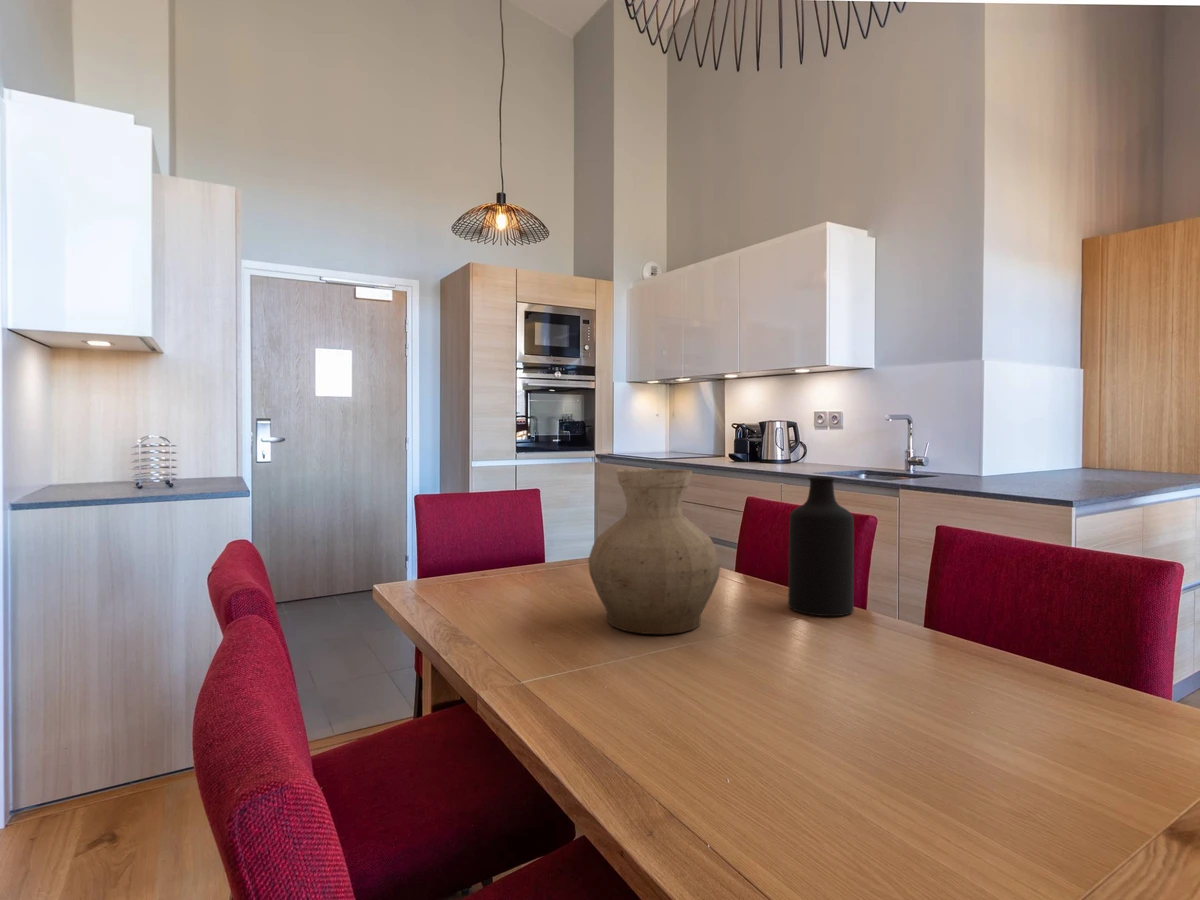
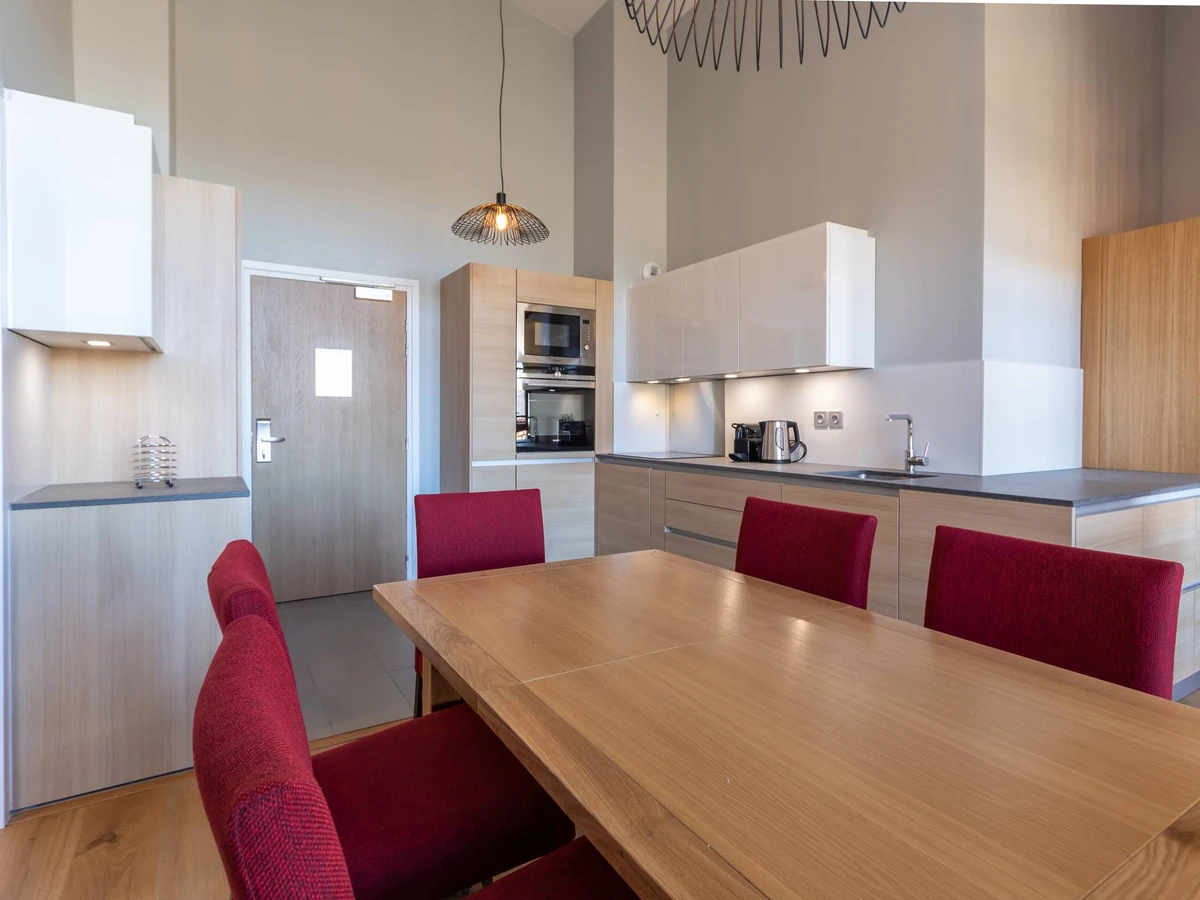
- vase (653, 545)
- bottle (821, 542)
